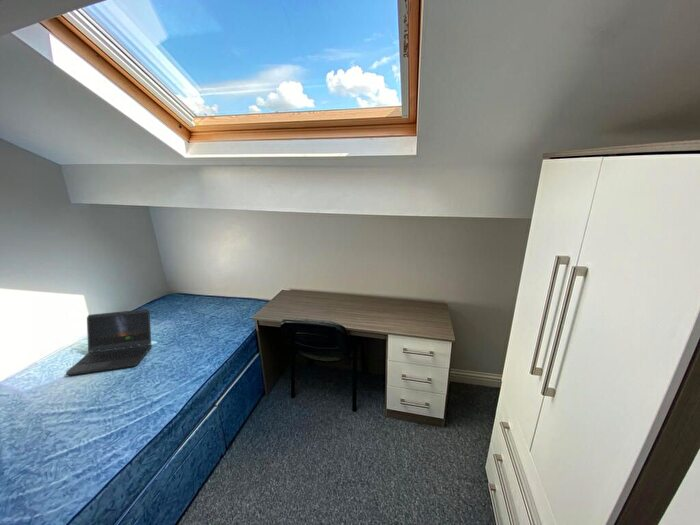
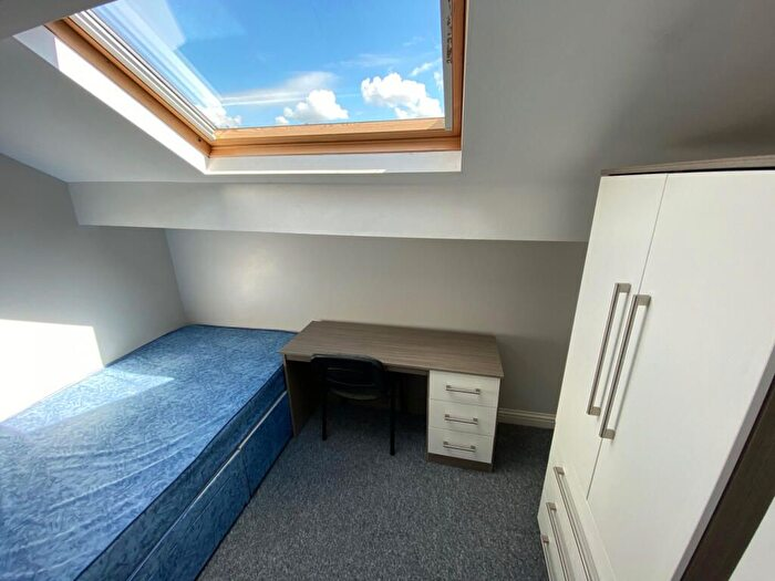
- laptop computer (111, 340)
